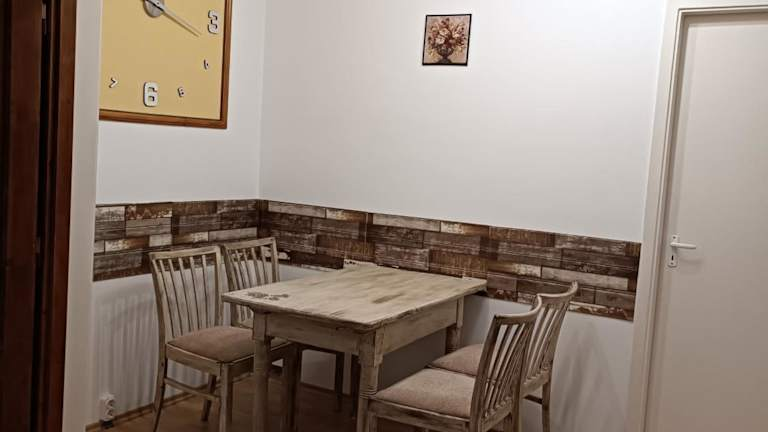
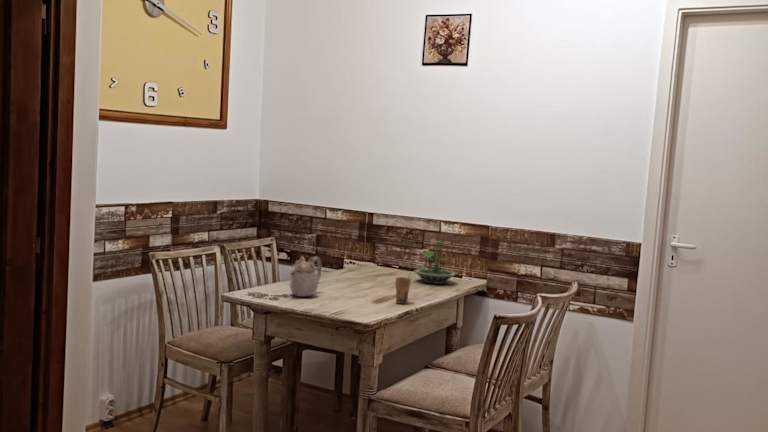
+ cup (402, 287)
+ terrarium (436, 249)
+ teapot (305, 275)
